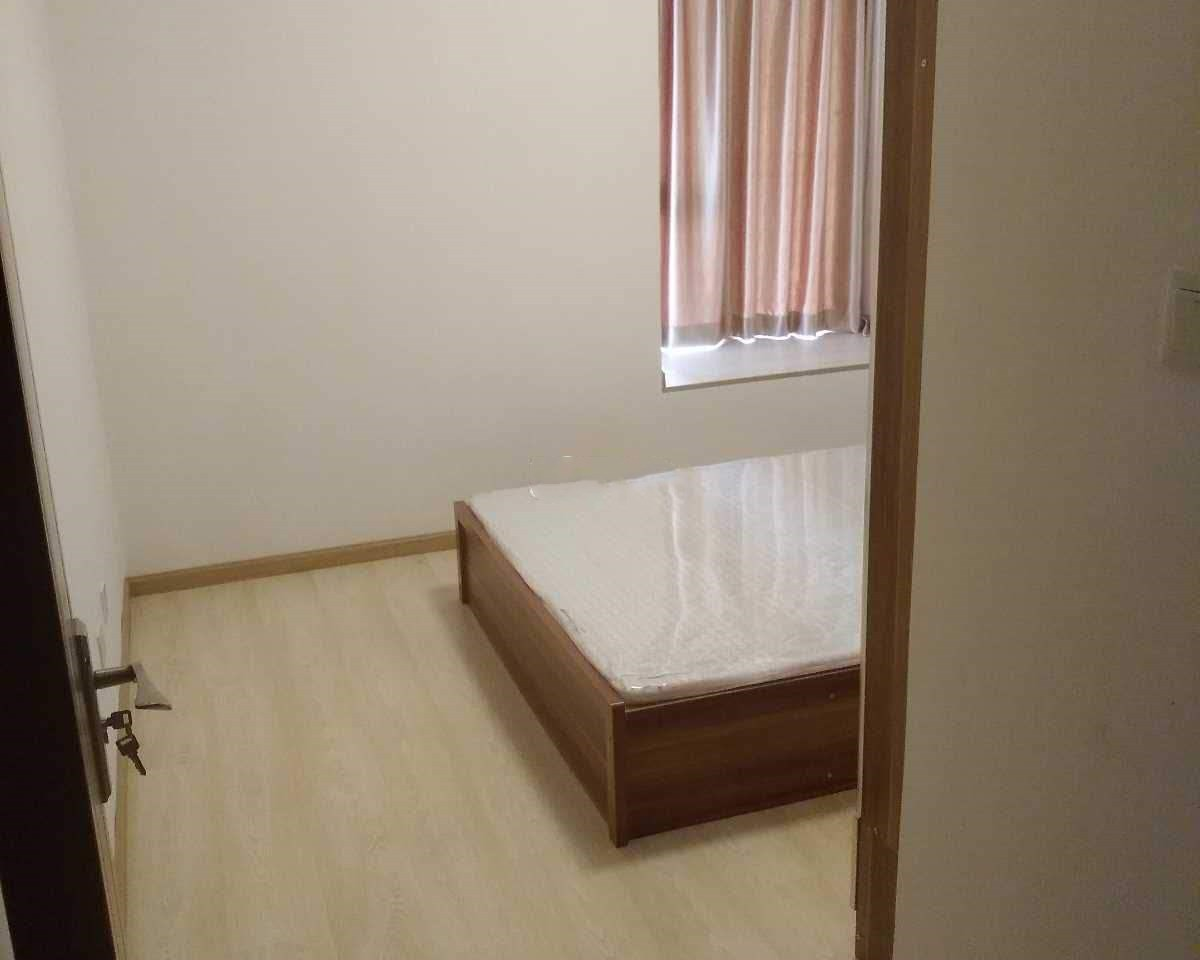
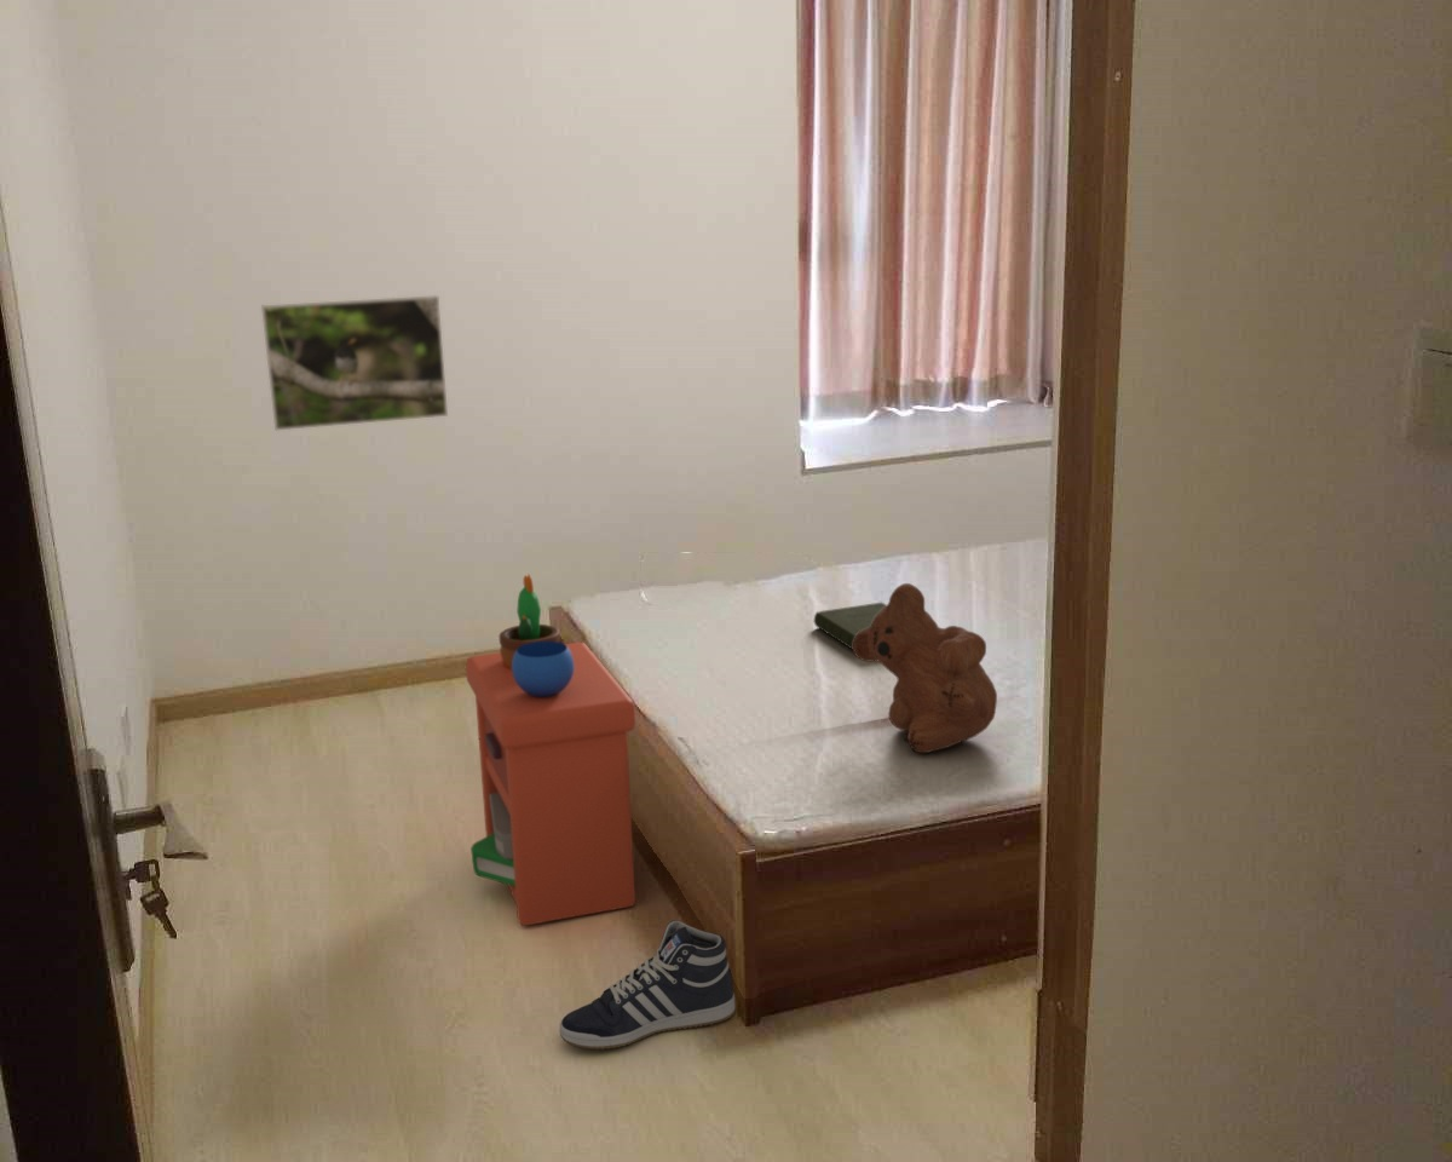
+ nightstand (538, 738)
+ book (869, 626)
+ sneaker (646, 982)
+ teddy bear (923, 663)
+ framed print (357, 362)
